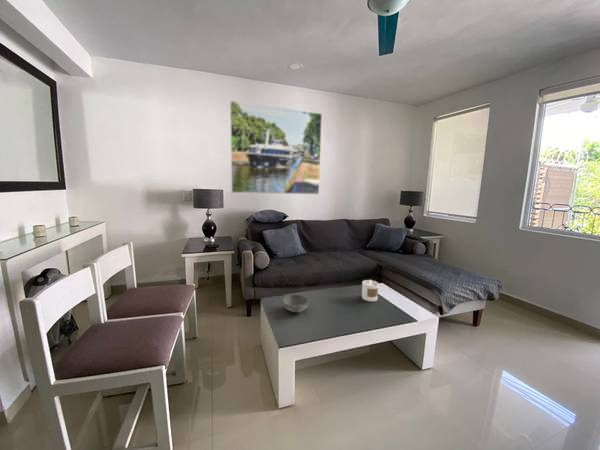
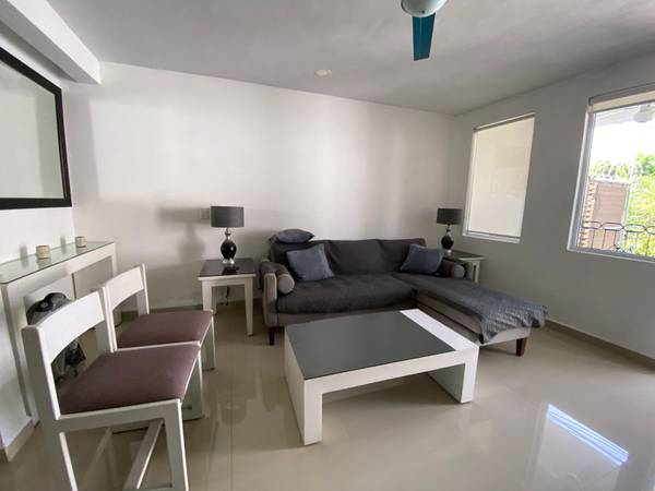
- bowl (295, 304)
- candle (370, 289)
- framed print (278, 151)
